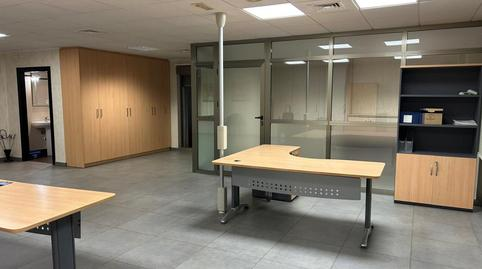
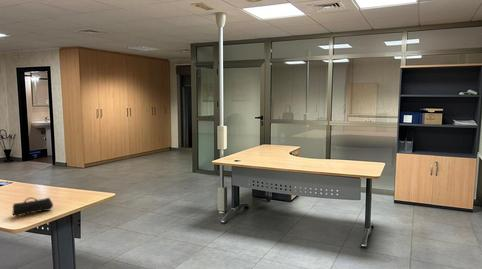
+ pencil case (33, 206)
